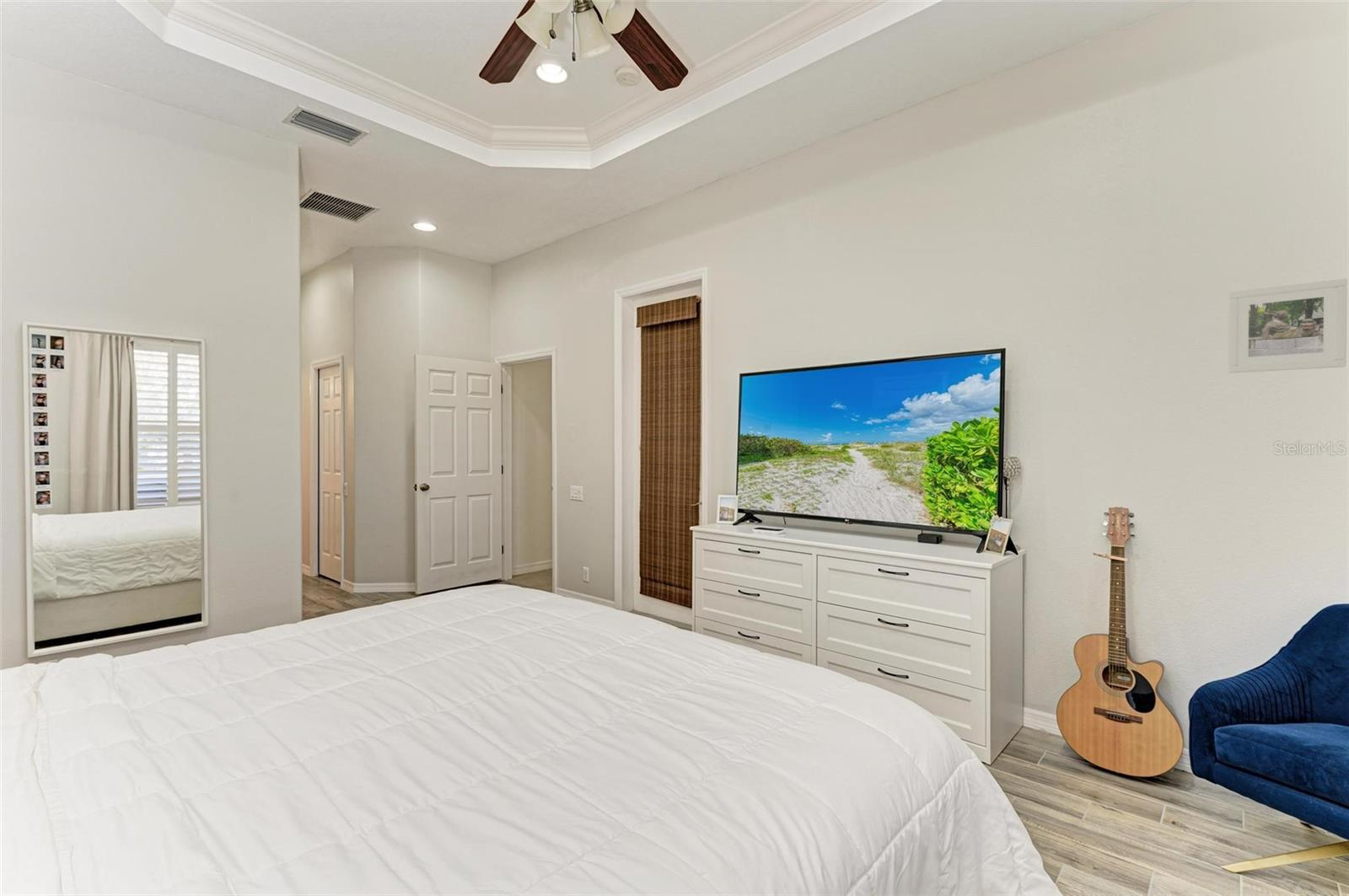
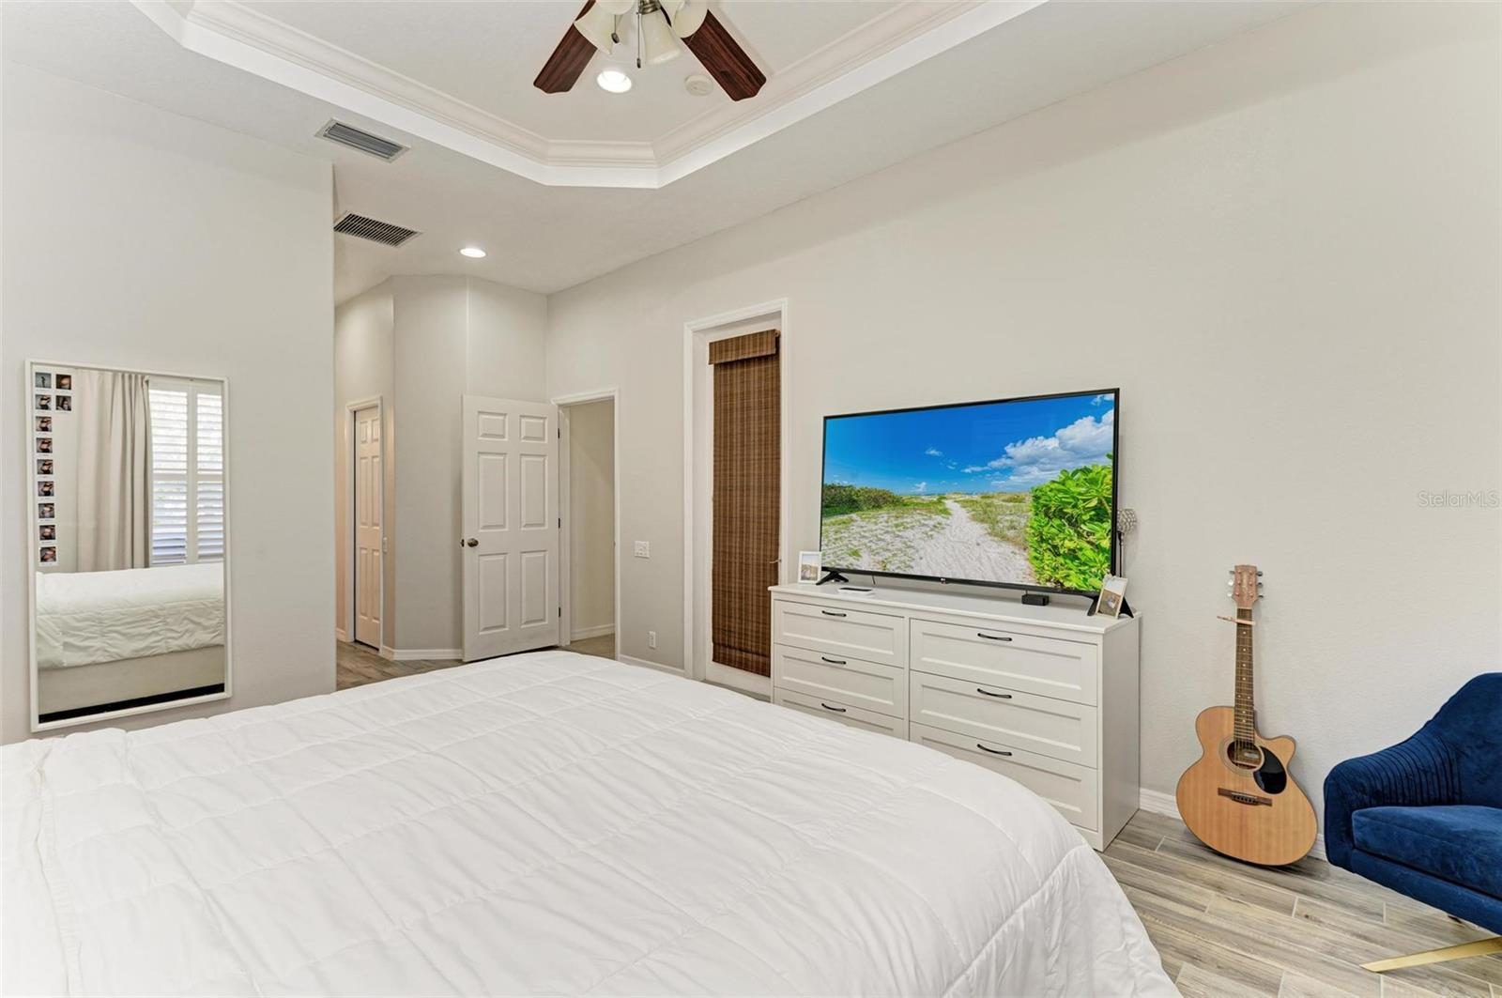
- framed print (1284, 328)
